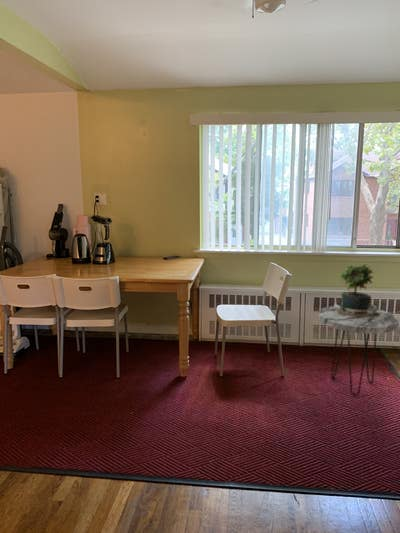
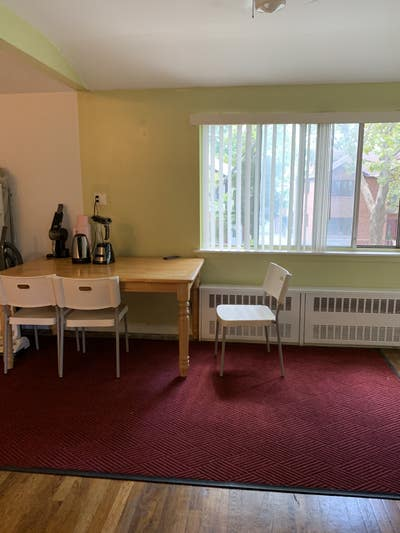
- potted plant (355, 287)
- side table (349, 350)
